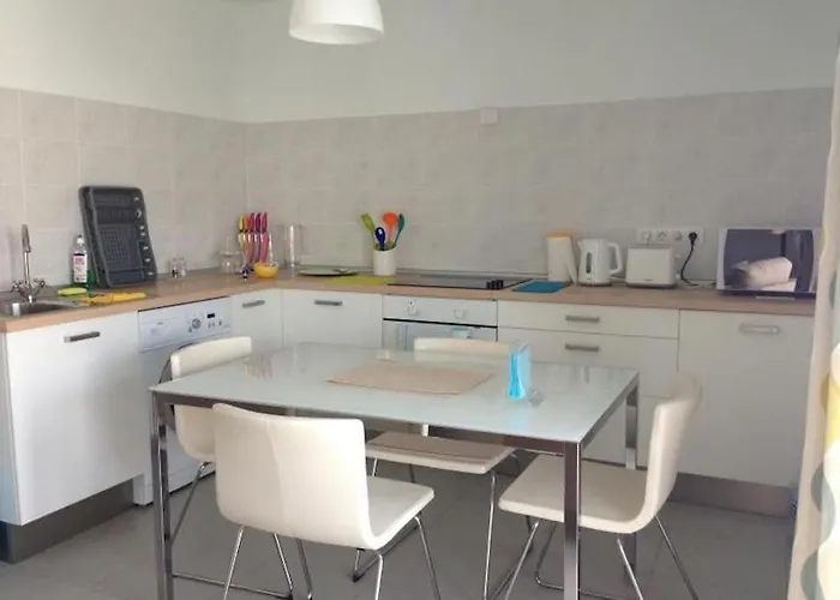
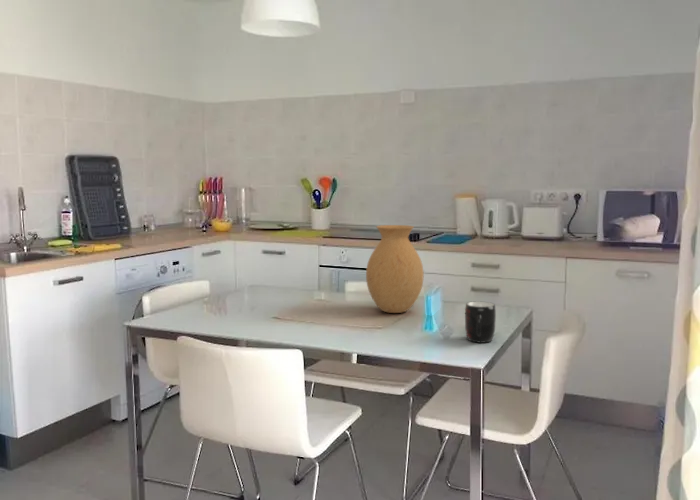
+ mug (479, 323)
+ vase (394, 269)
